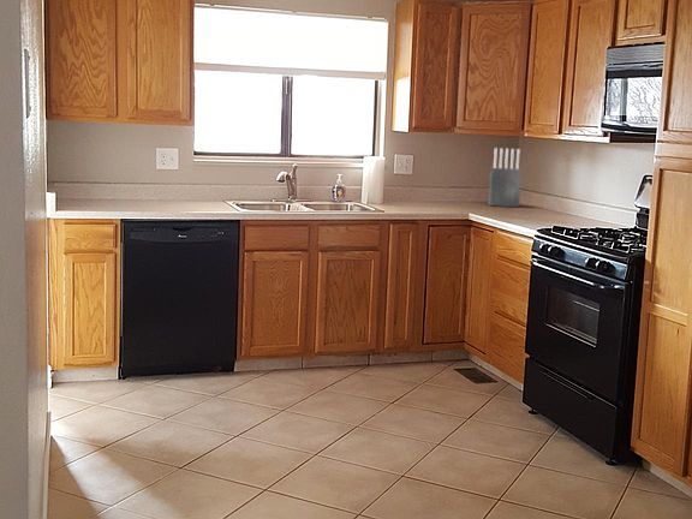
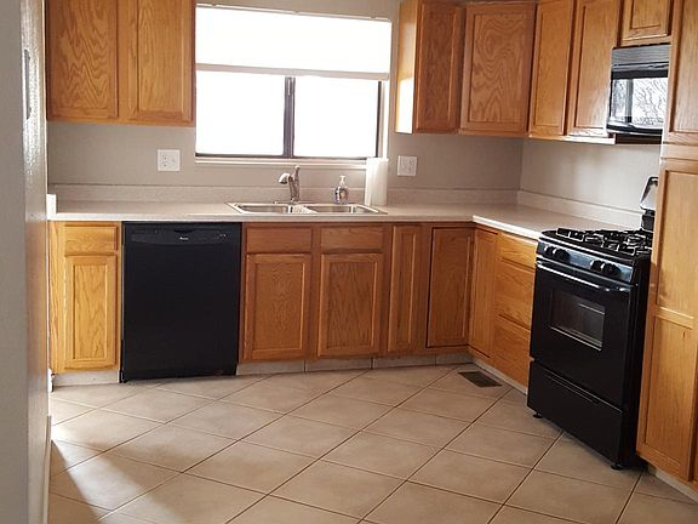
- knife block (505, 177)
